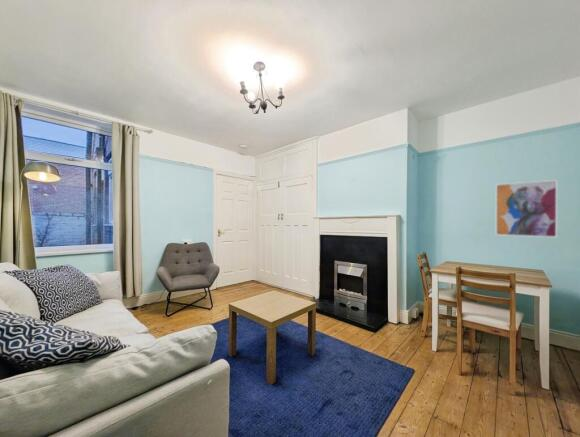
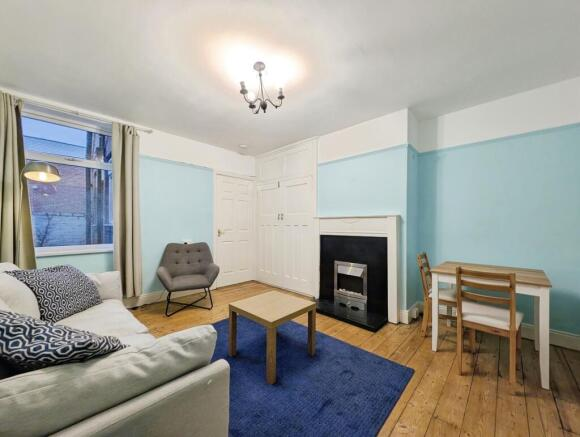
- wall art (524, 209)
